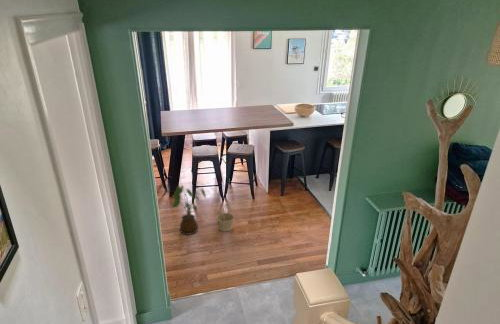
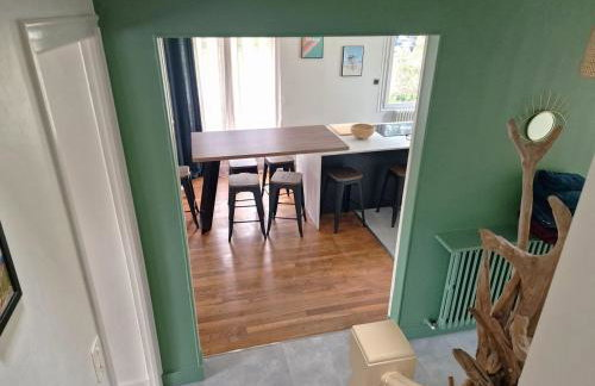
- house plant (185, 207)
- basket (225, 215)
